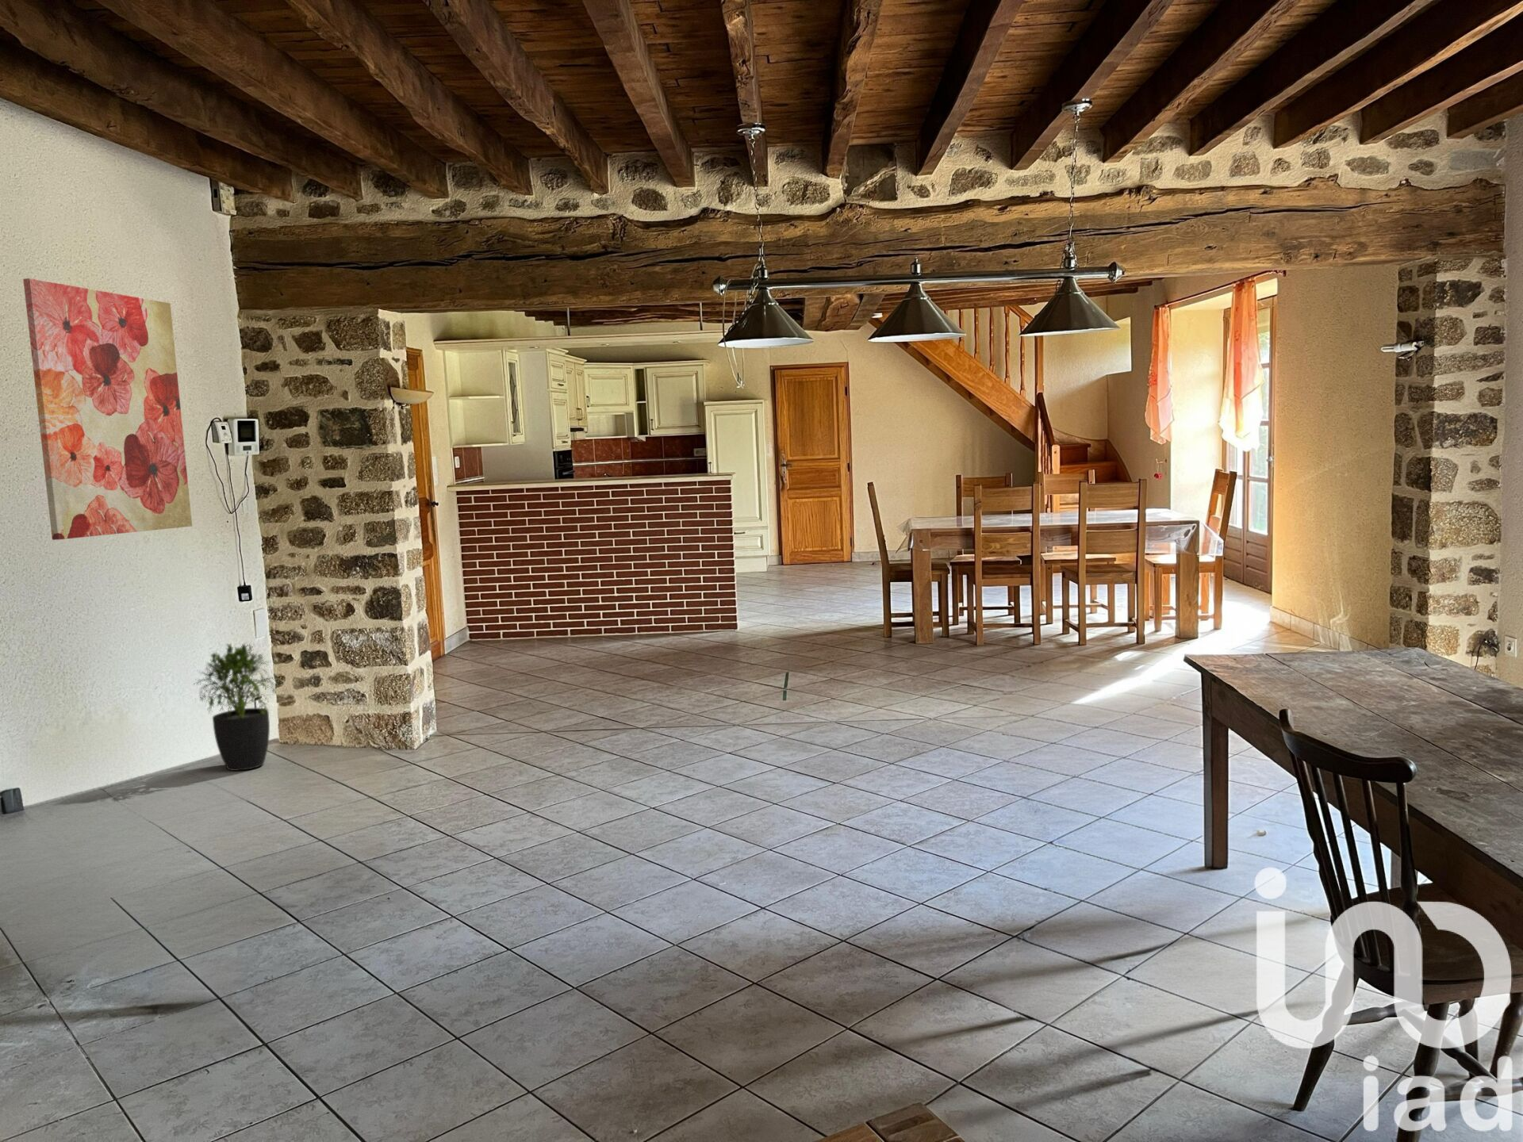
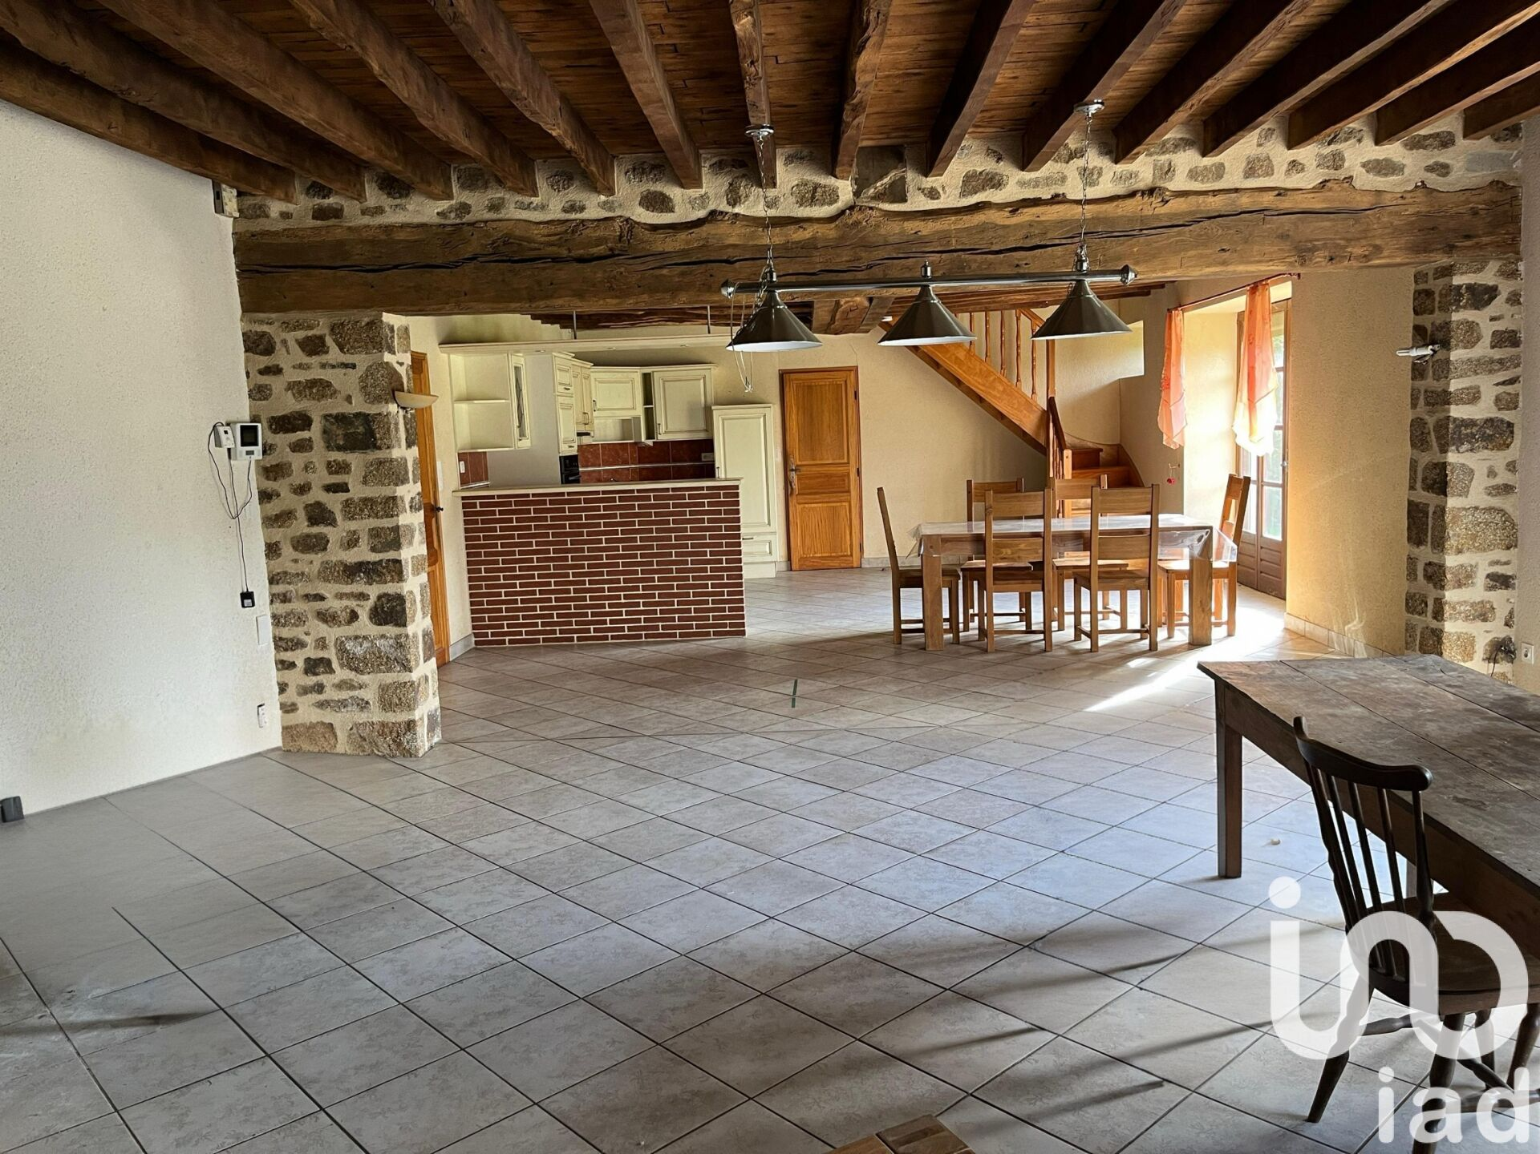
- potted plant (235, 704)
- wall art (115, 413)
